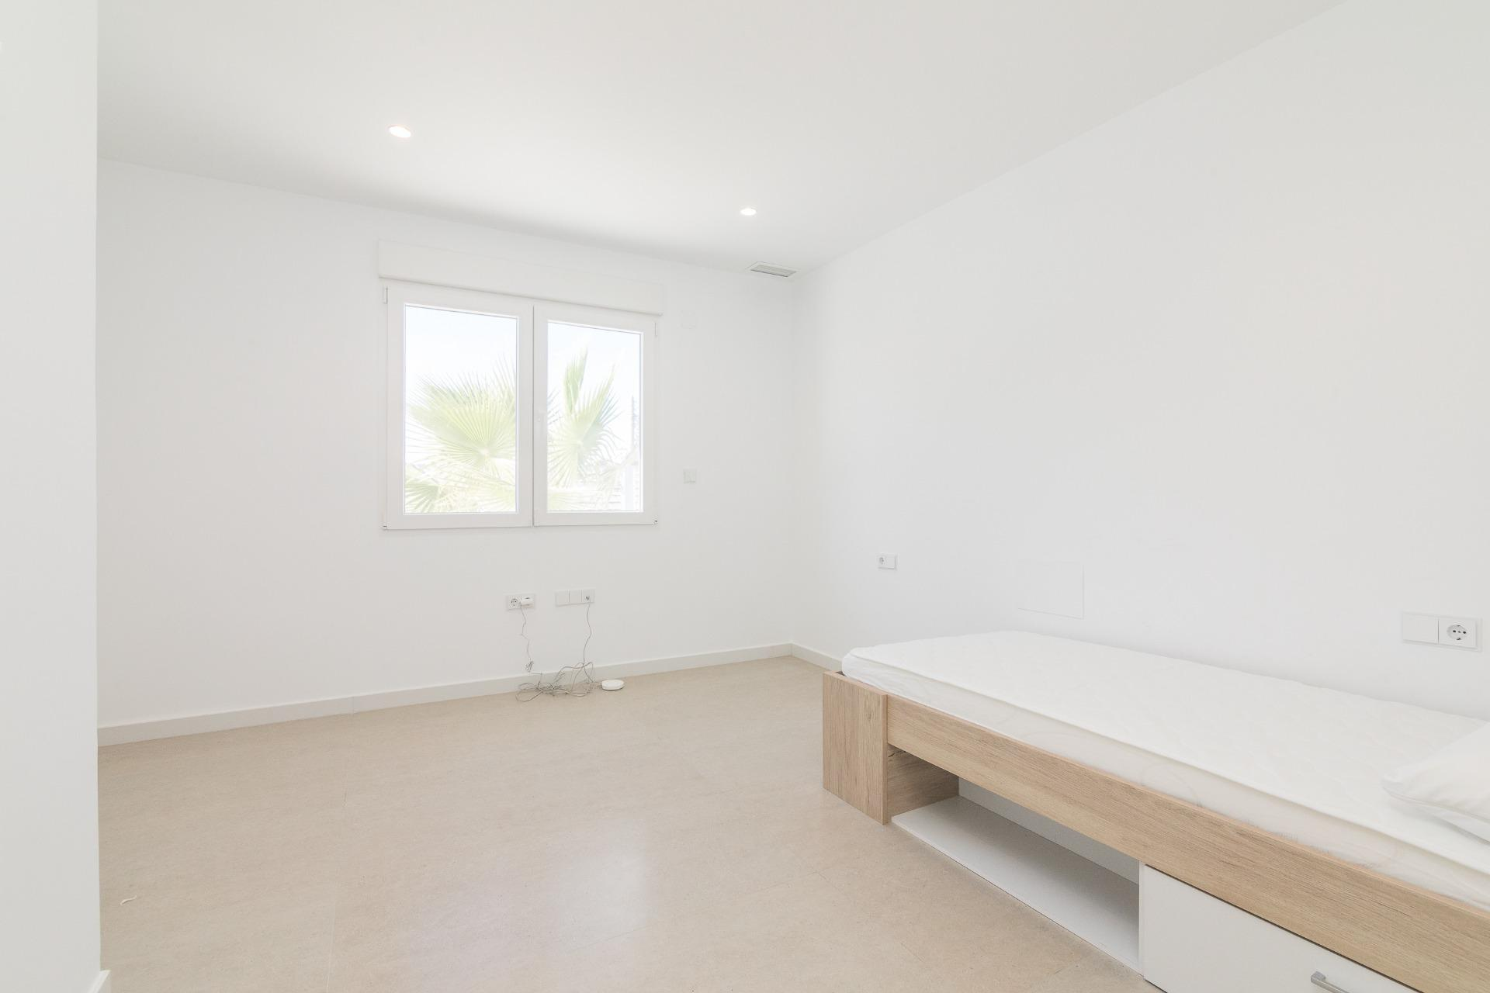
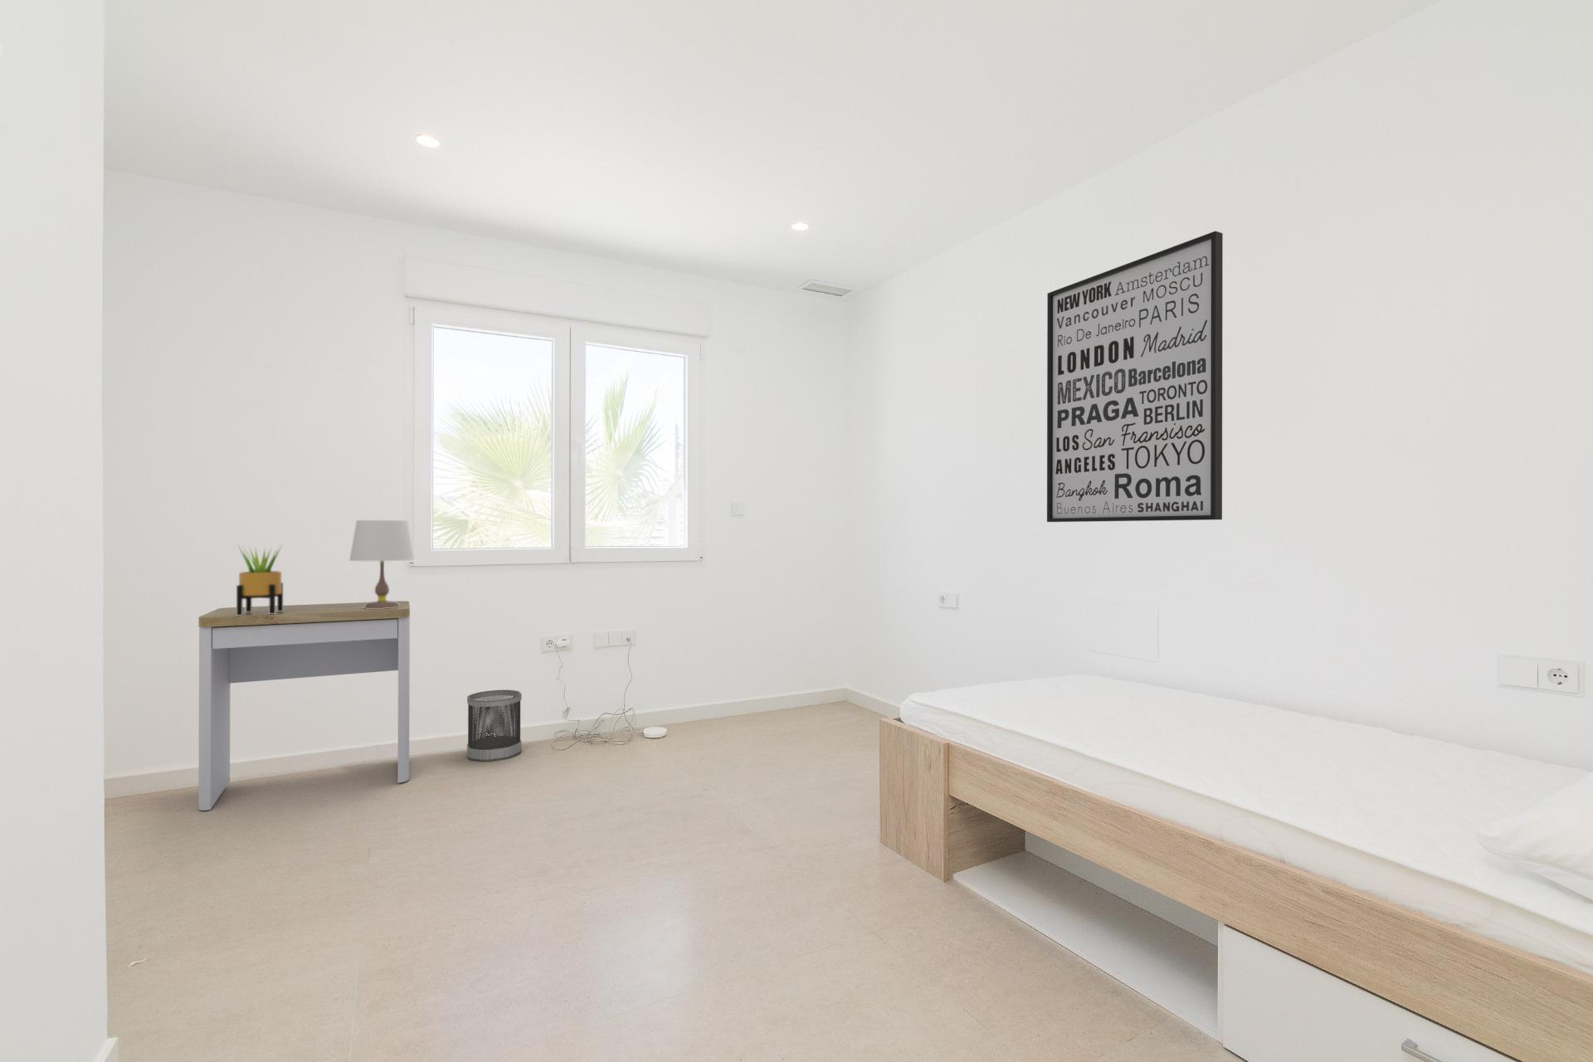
+ wall art (1124, 394)
+ table lamp (382, 563)
+ desk (314, 676)
+ wastebasket (493, 724)
+ potted plant (261, 577)
